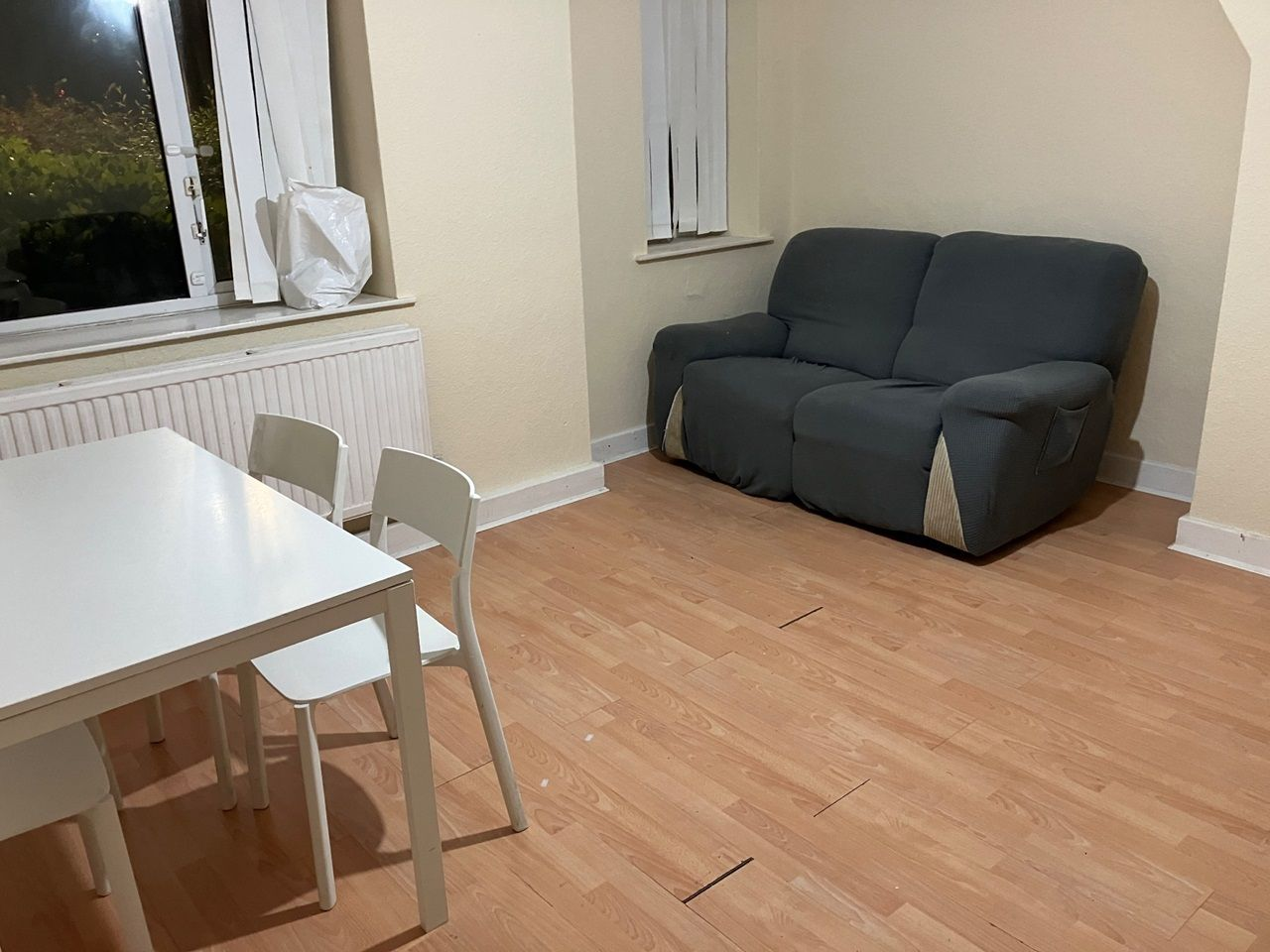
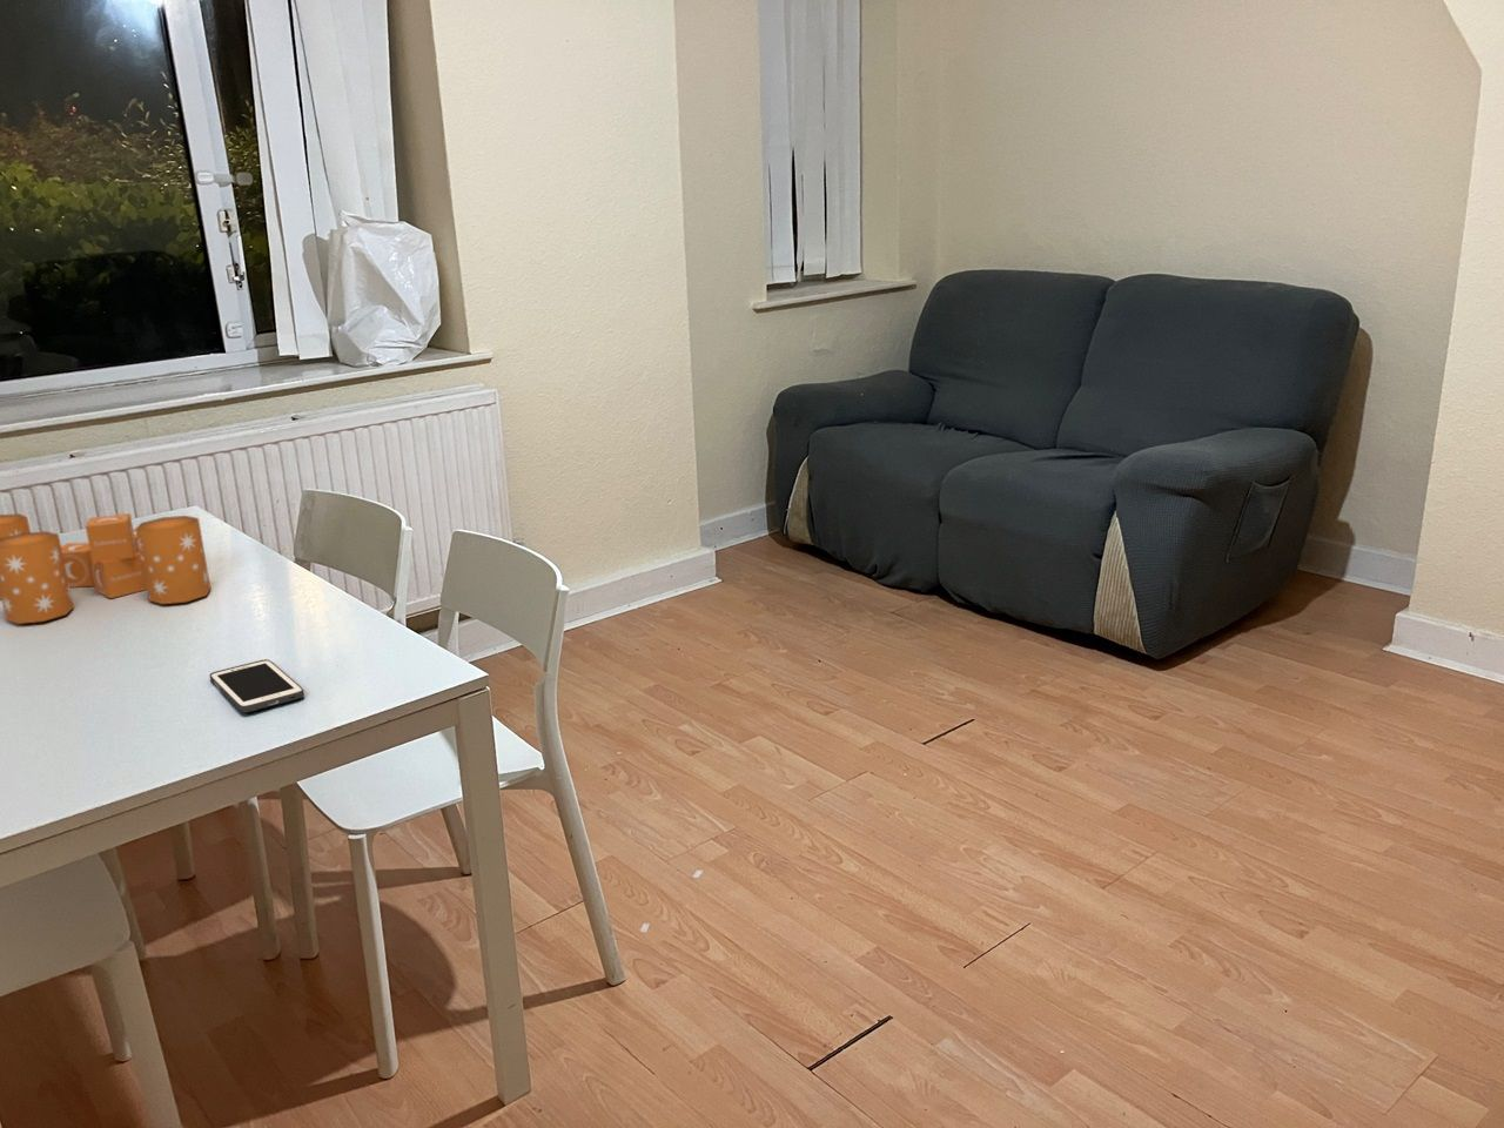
+ cell phone (255, 685)
+ candle (86, 557)
